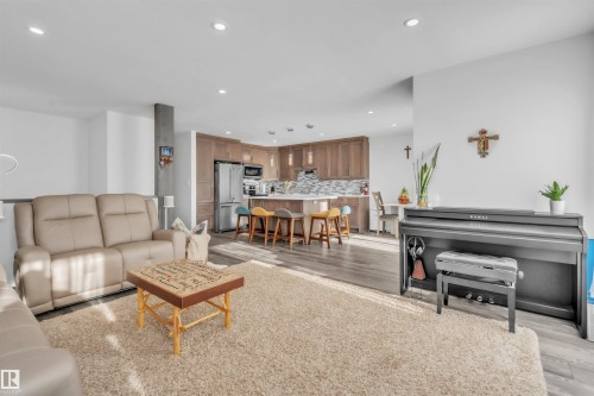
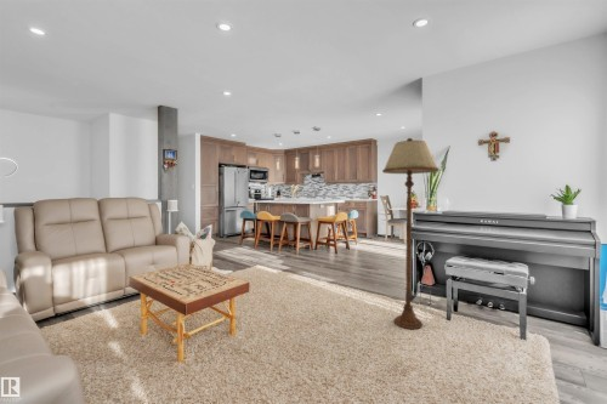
+ floor lamp (409, 231)
